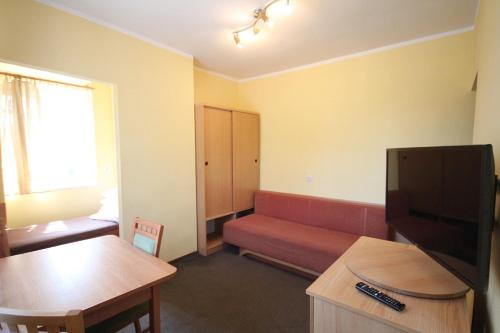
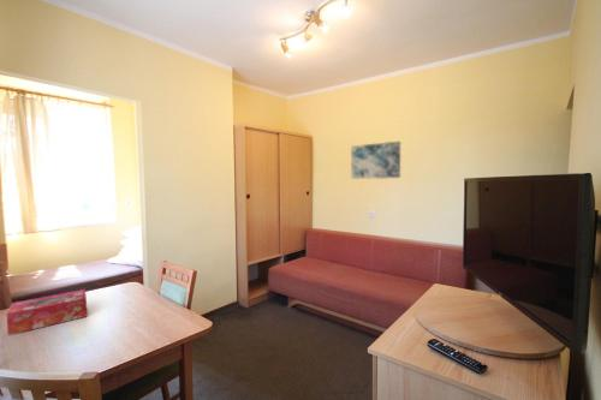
+ tissue box (49, 310)
+ wall art (374, 161)
